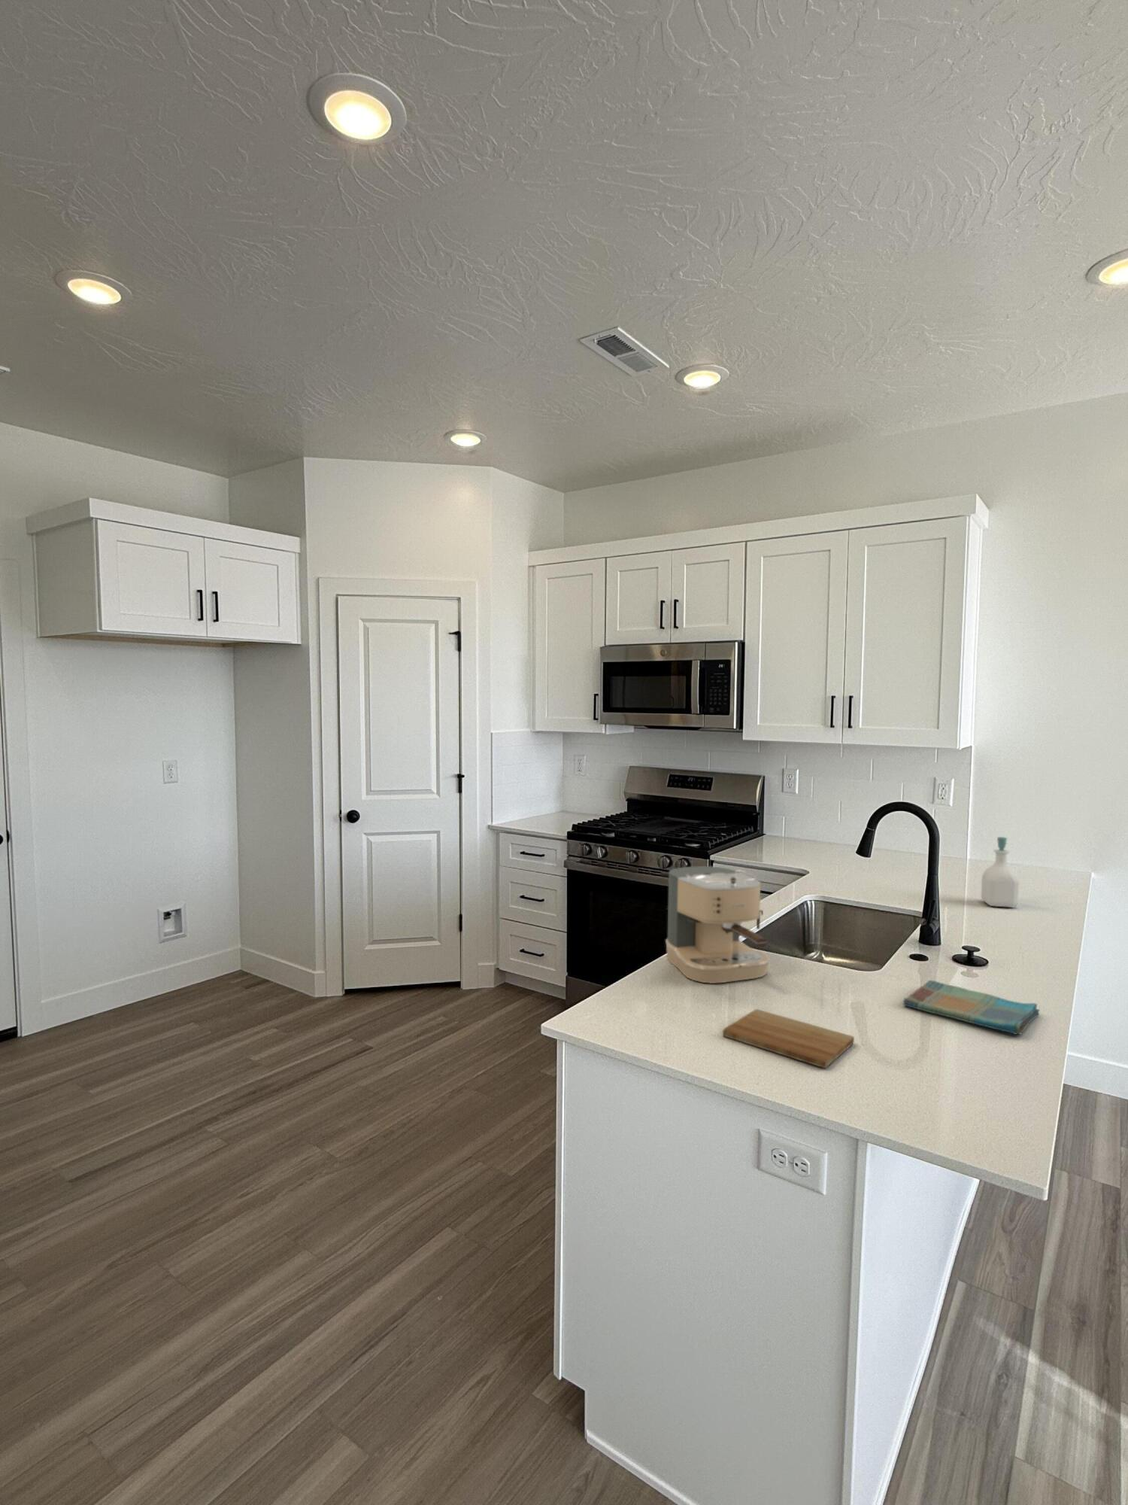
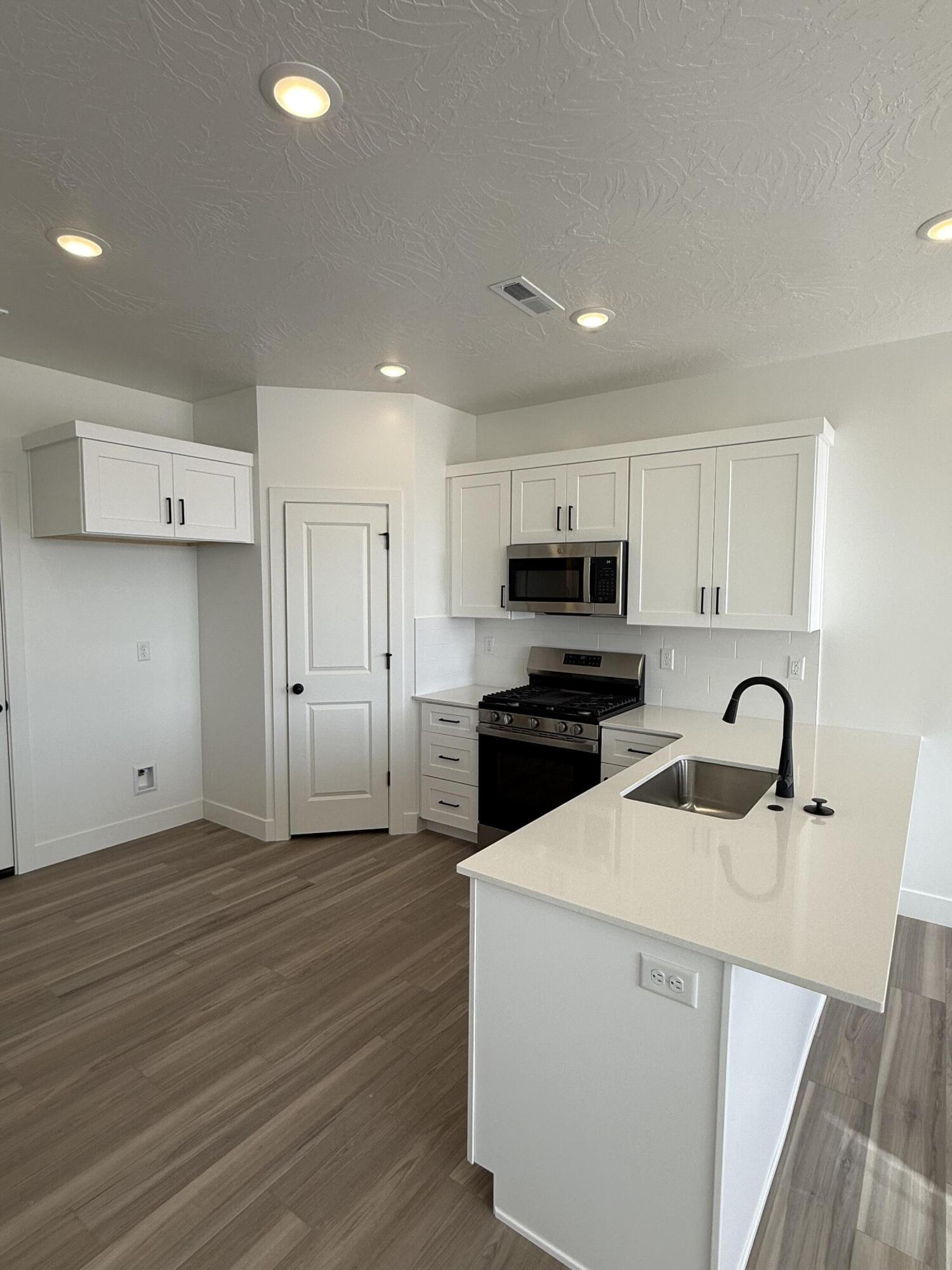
- cutting board (787, 1036)
- dish towel (970, 1005)
- coffee maker (720, 921)
- soap bottle (1000, 871)
